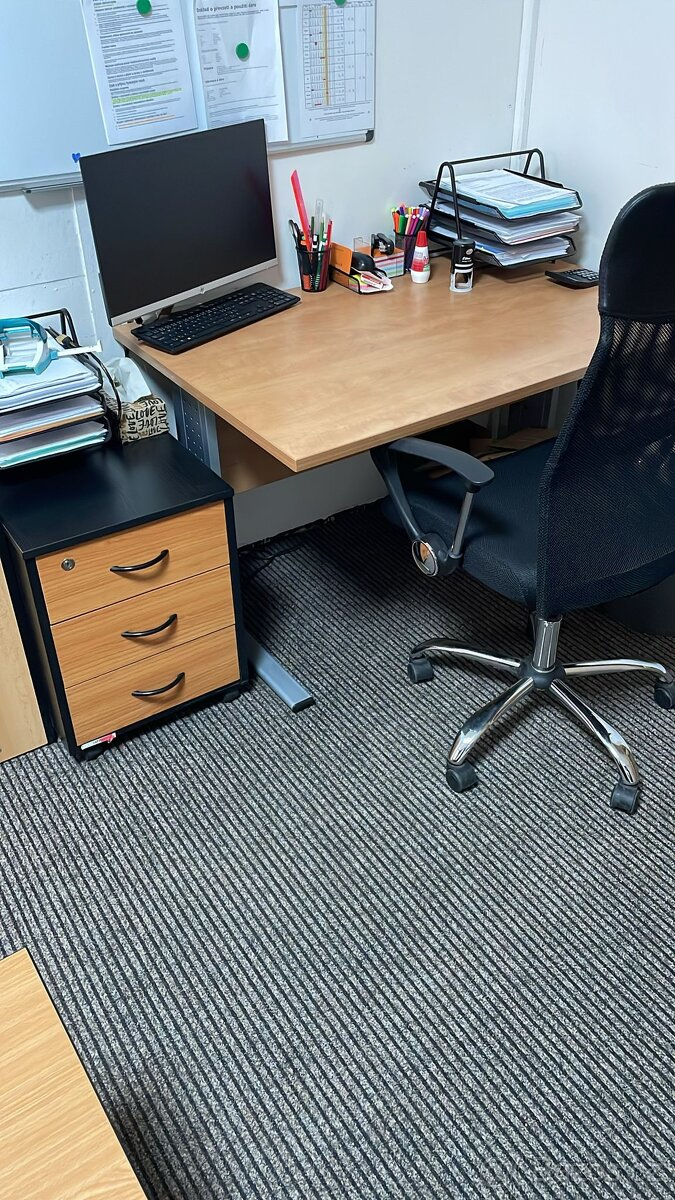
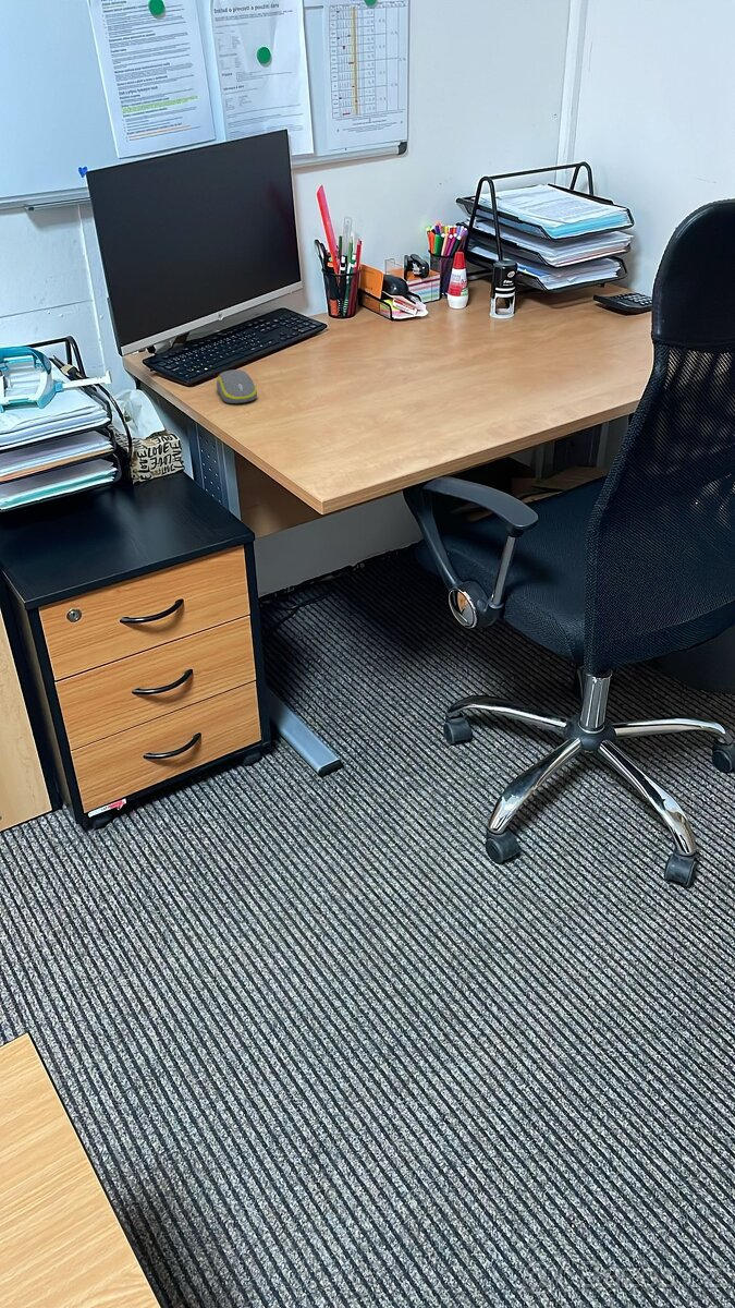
+ computer mouse (235, 384)
